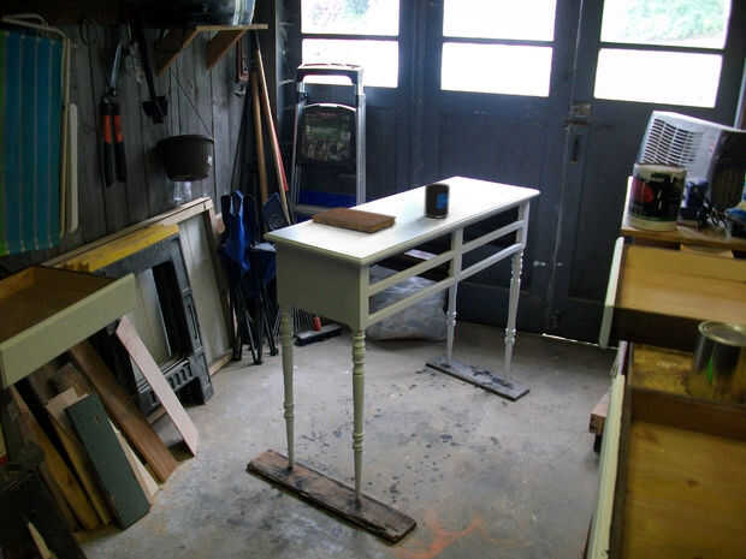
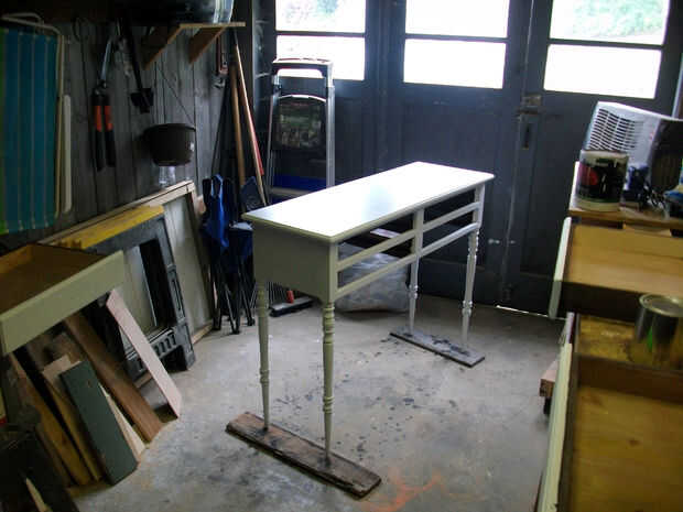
- mug (439, 200)
- notebook (354, 219)
